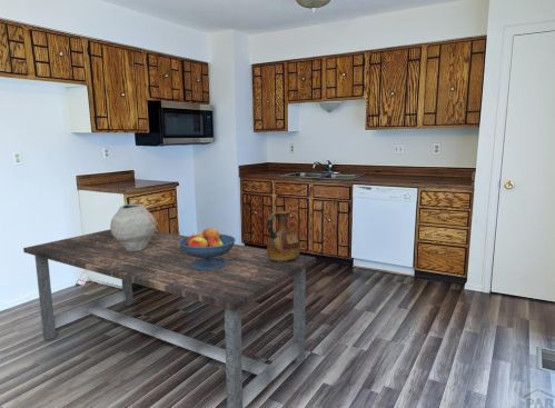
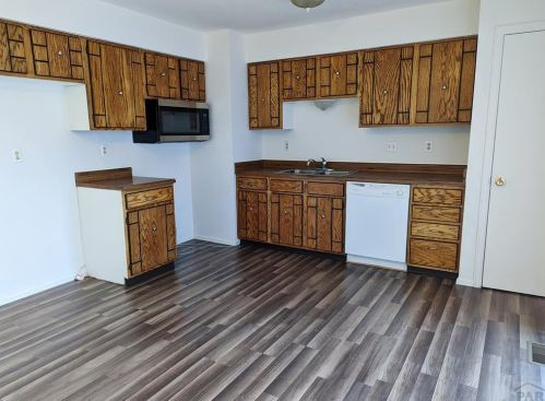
- ceramic pitcher (283, 235)
- fruit bowl (207, 247)
- dining table (166, 291)
- vase (133, 227)
